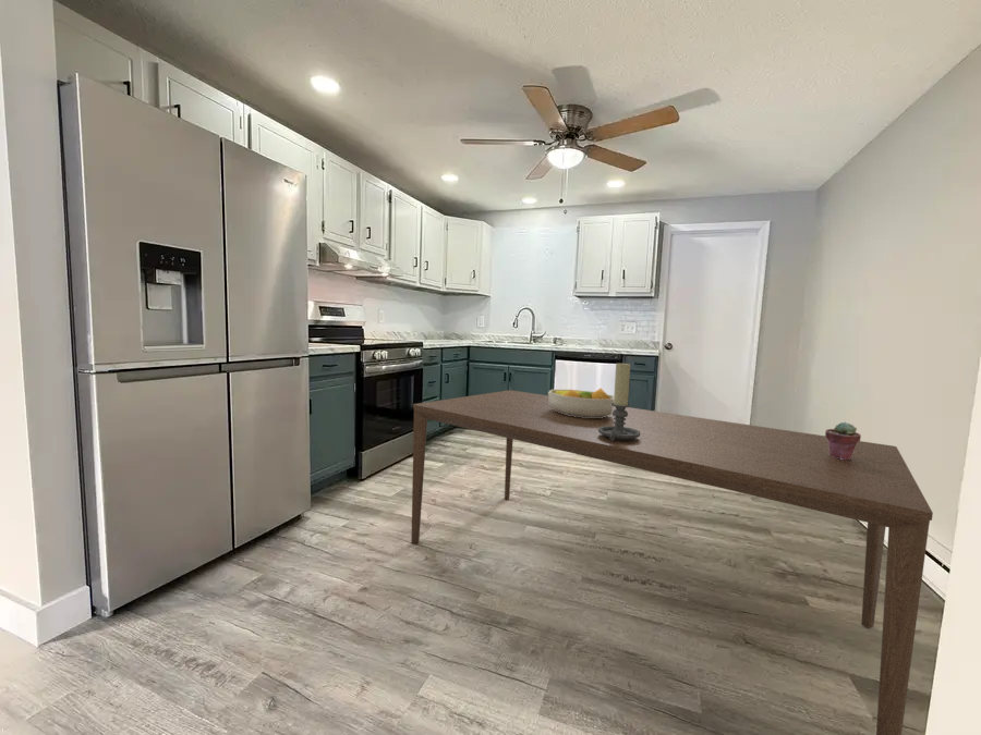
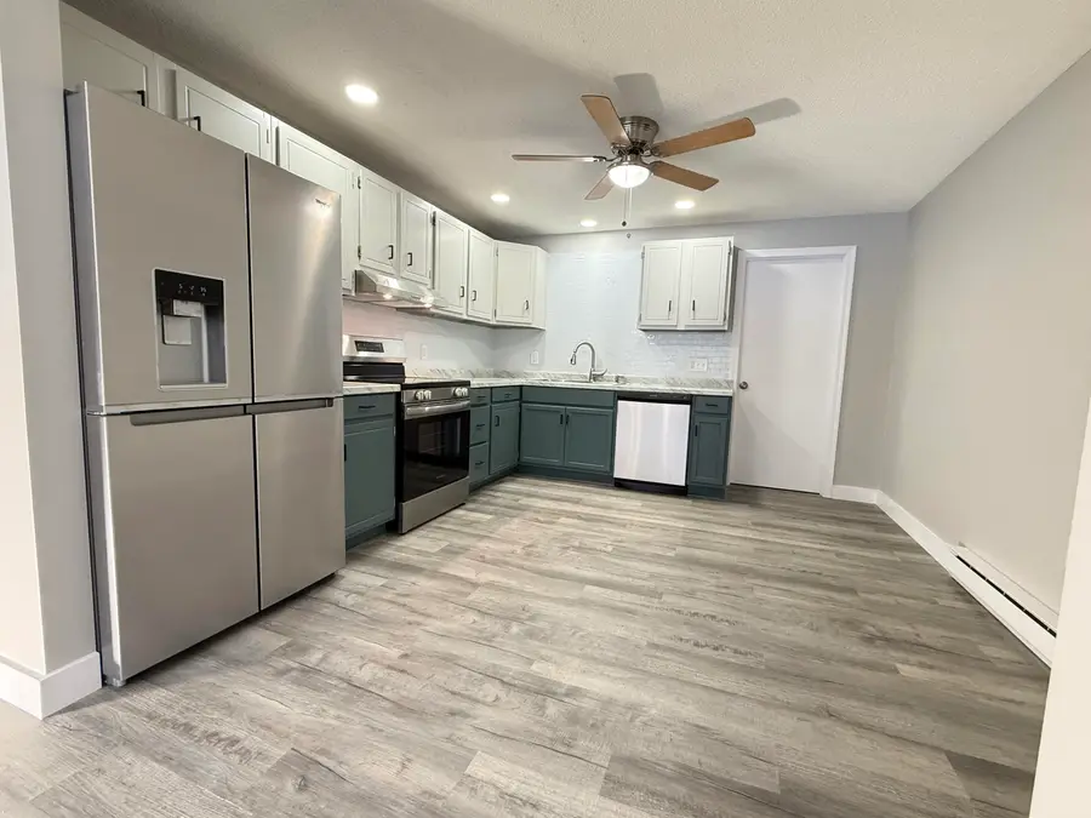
- dining table (620, 464)
- potted succulent (841, 439)
- fruit bowl (580, 399)
- candle holder (619, 400)
